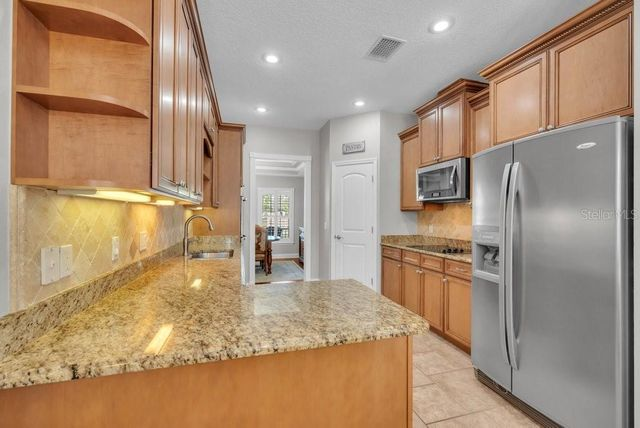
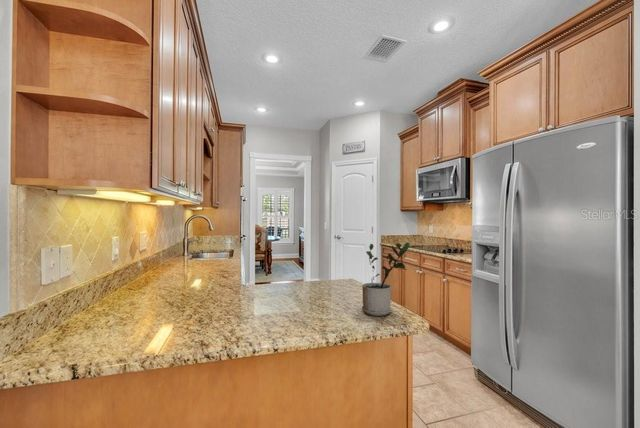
+ potted plant (384, 277)
